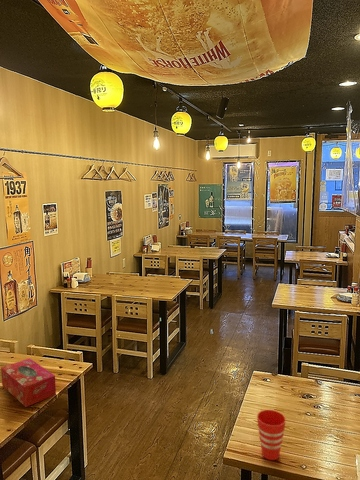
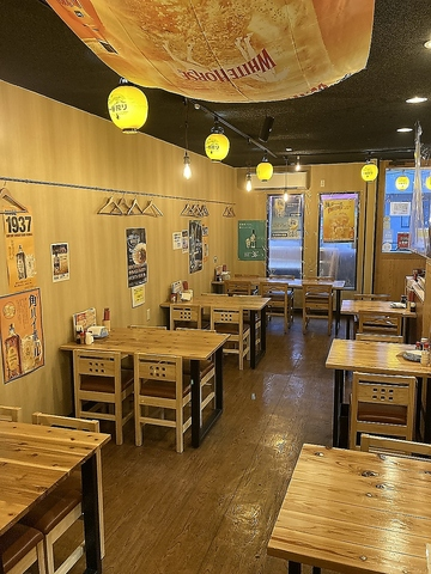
- cup (270, 436)
- tissue box (27, 380)
